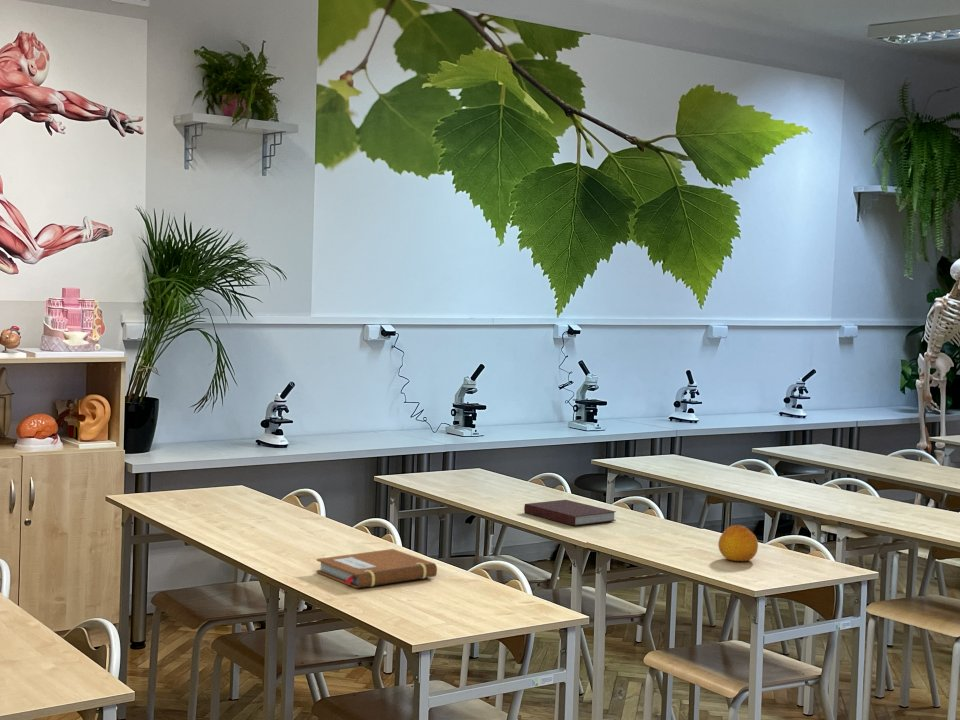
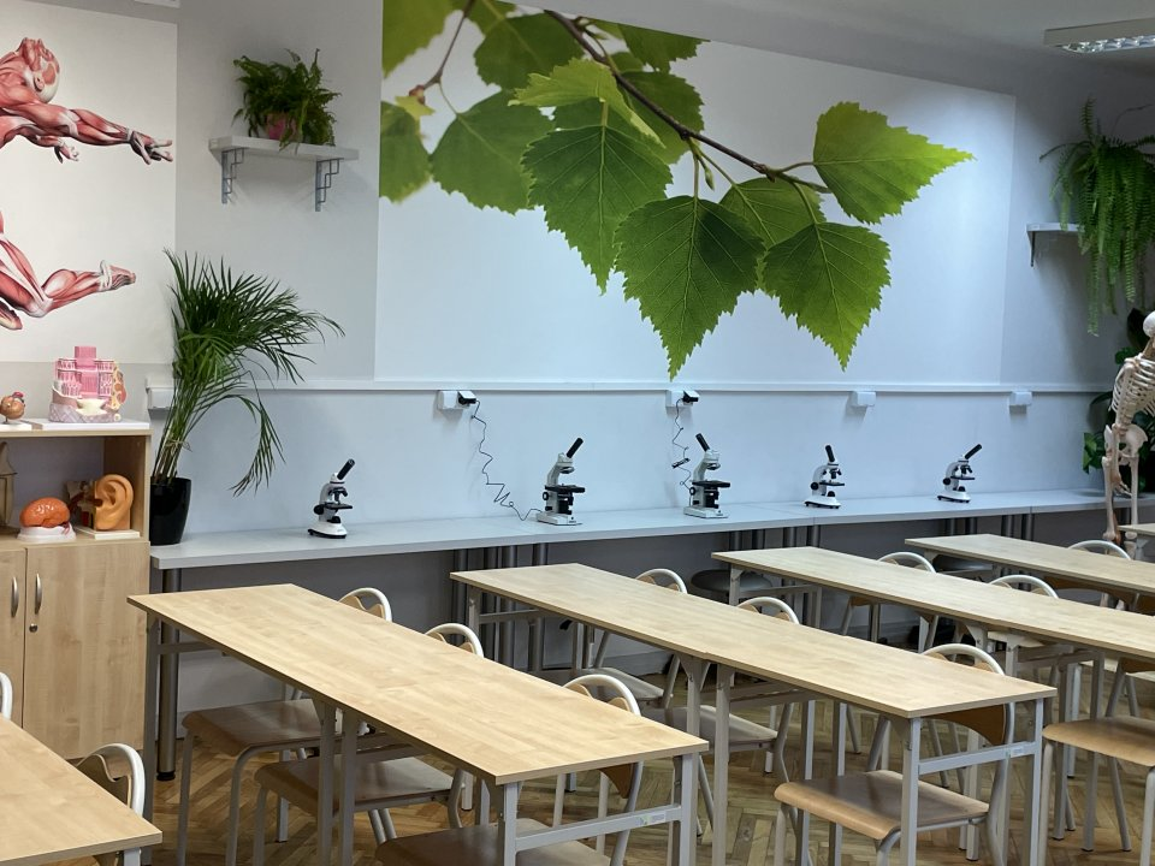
- fruit (738, 542)
- notebook (374, 568)
- notebook (569, 512)
